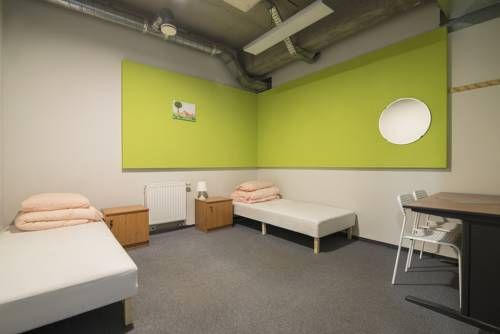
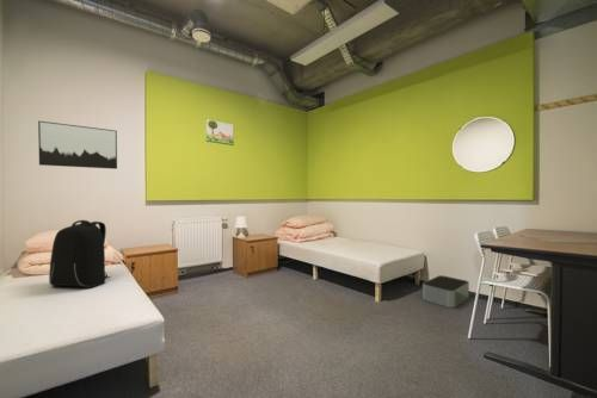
+ backpack (82, 251)
+ wall art (80, 147)
+ storage bin (445, 290)
